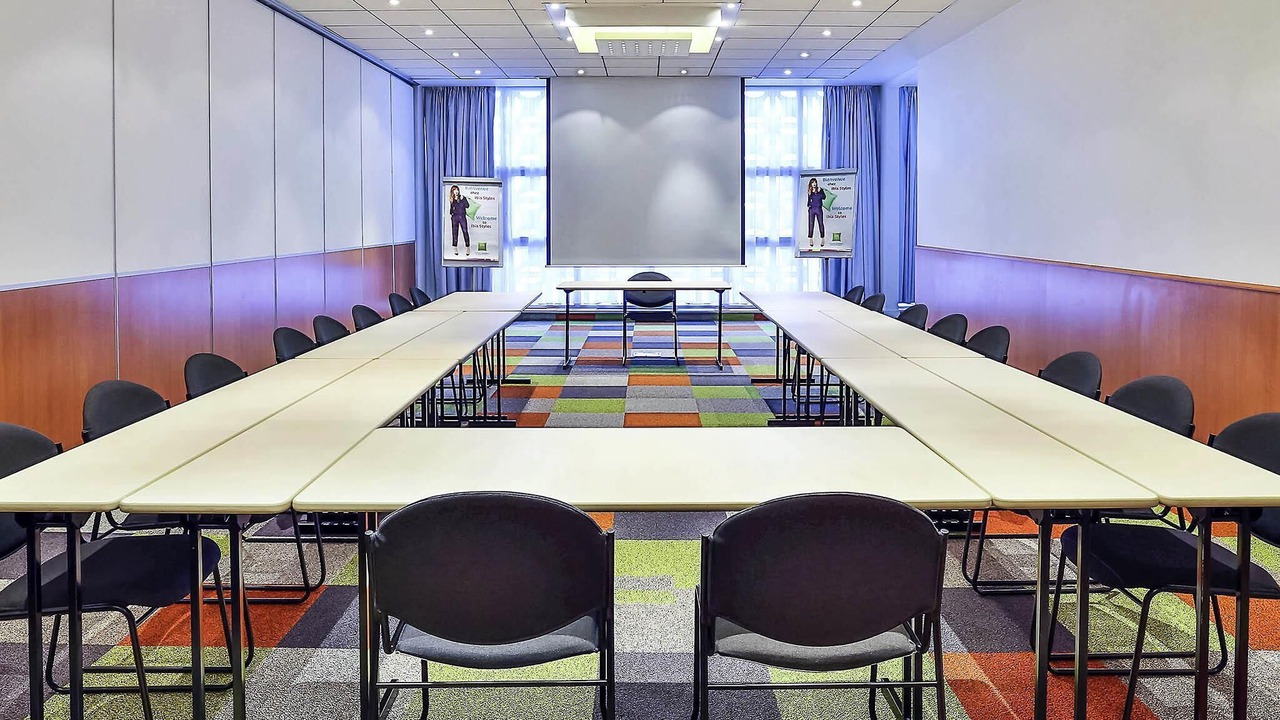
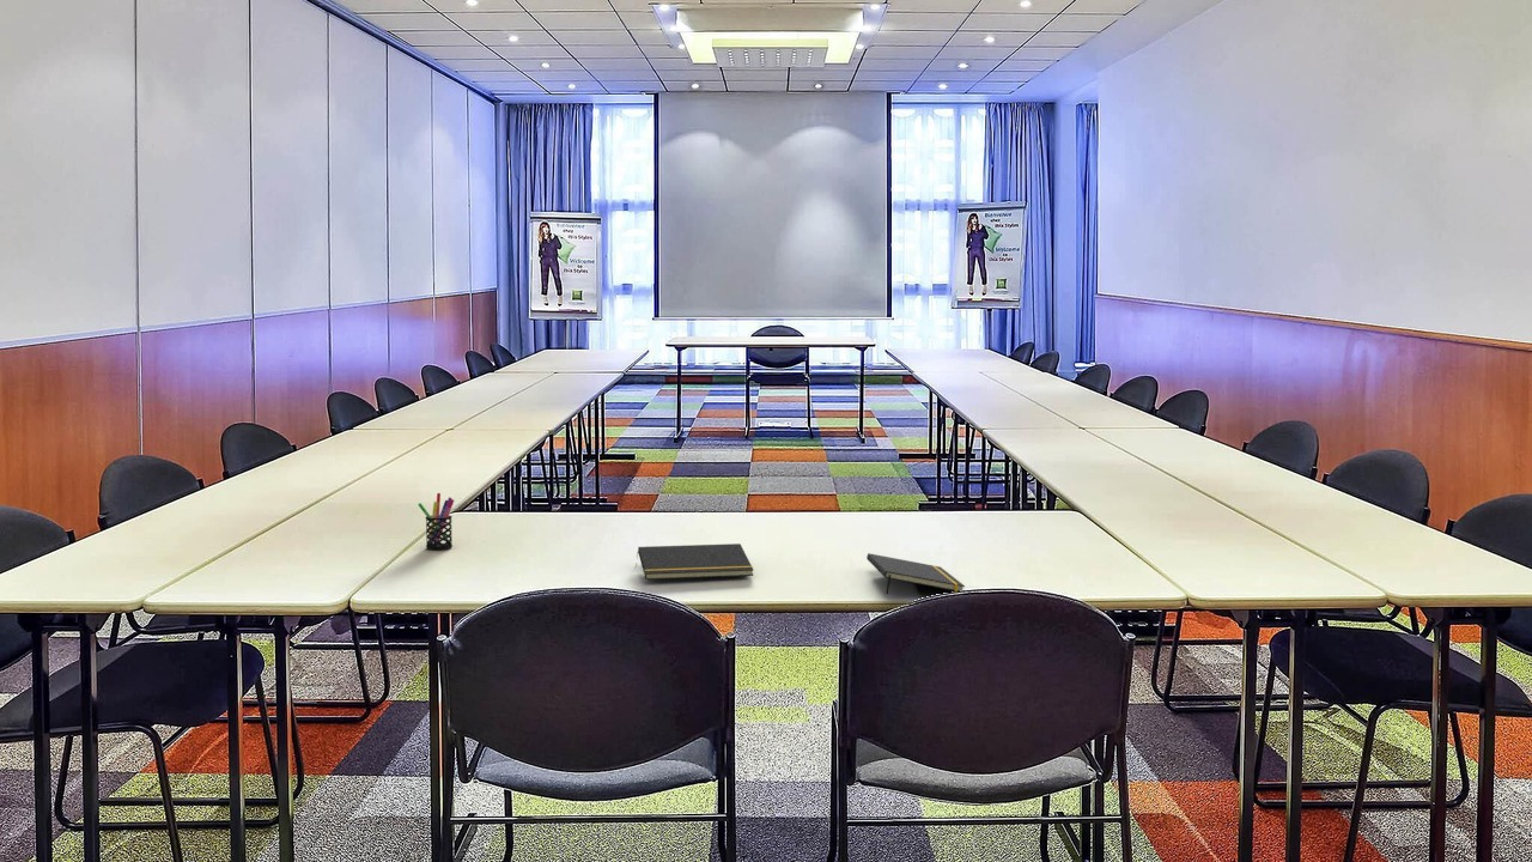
+ notepad (913, 571)
+ notepad (694, 560)
+ pen holder (436, 520)
